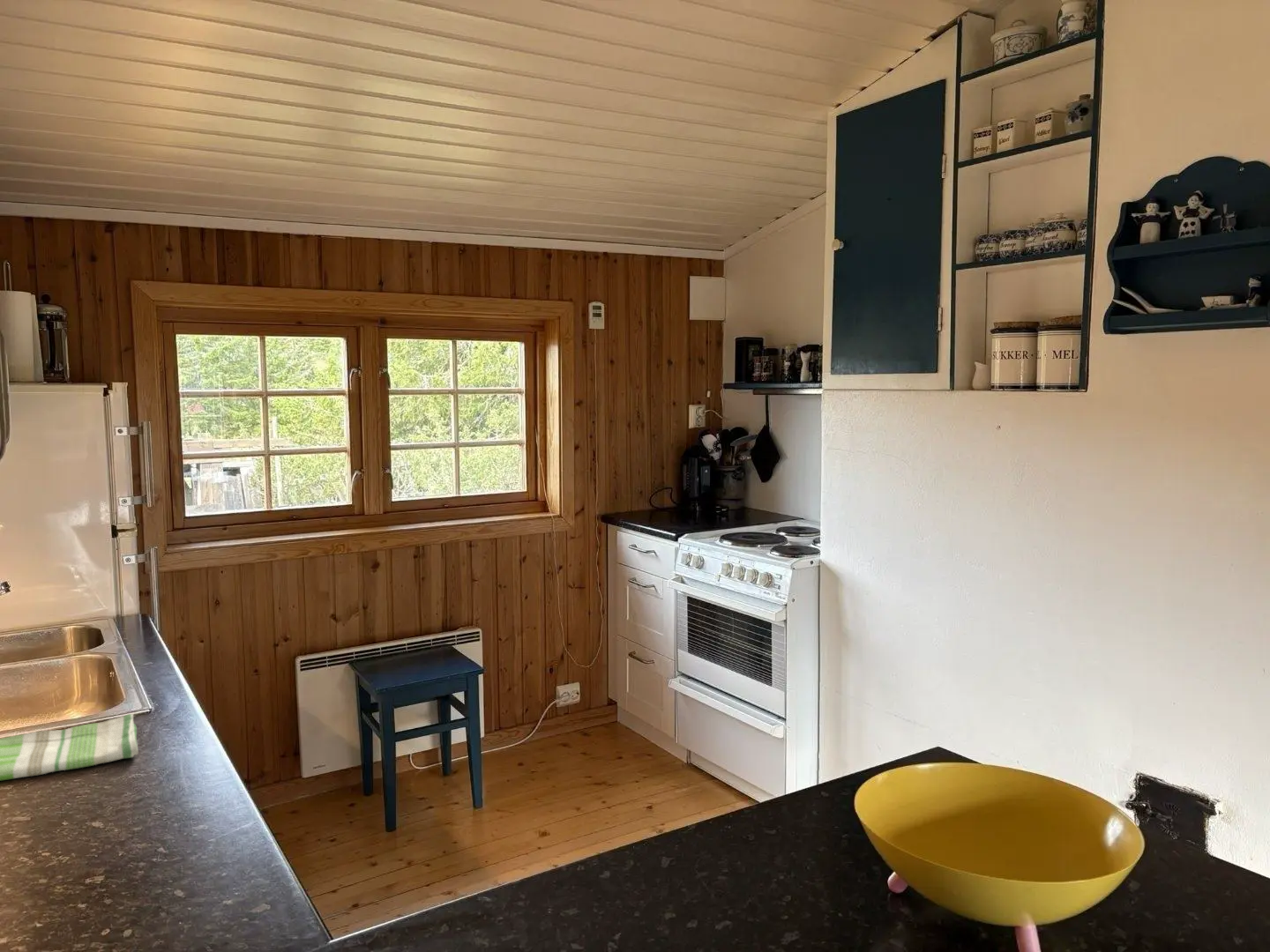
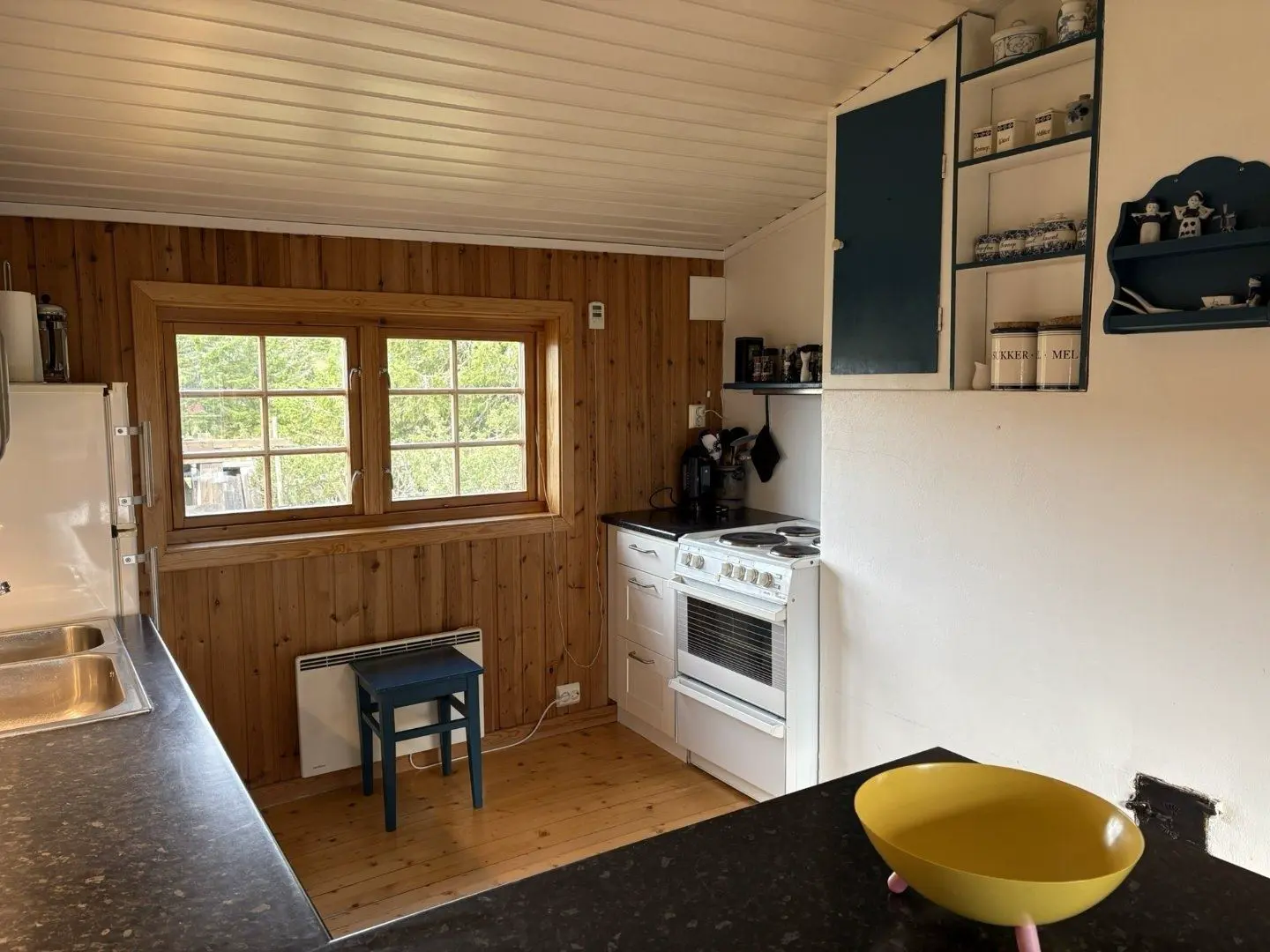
- dish towel (64, 746)
